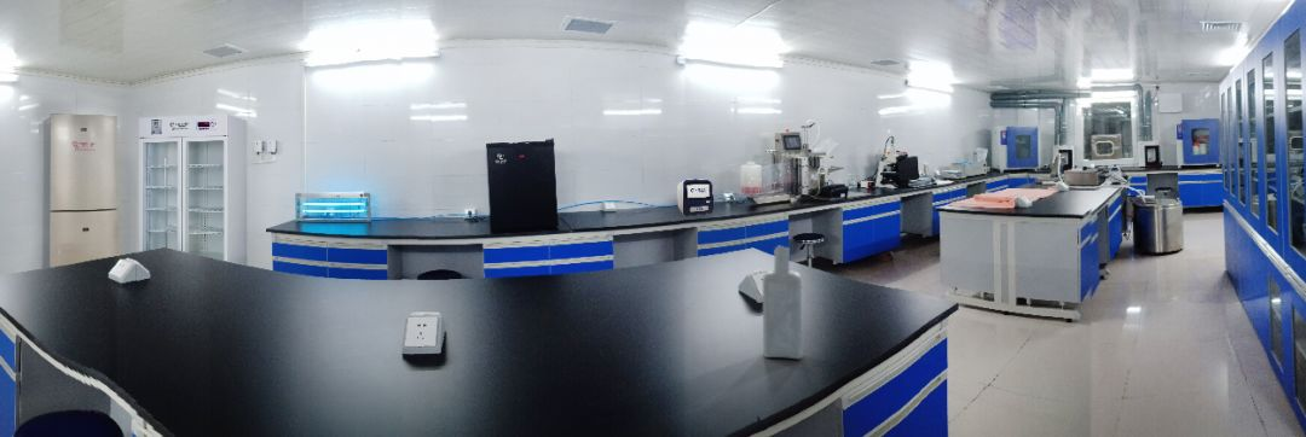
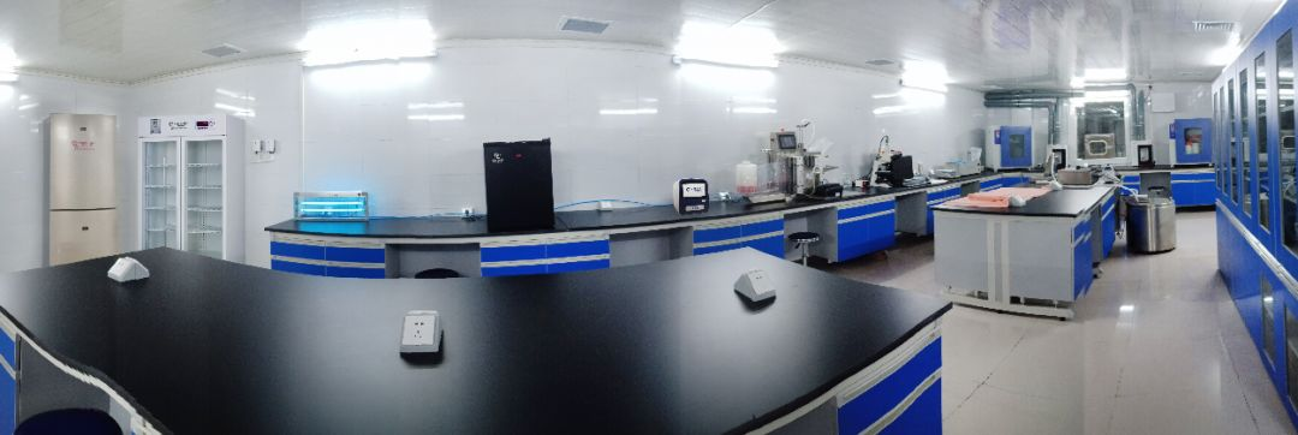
- bottle (781, 301)
